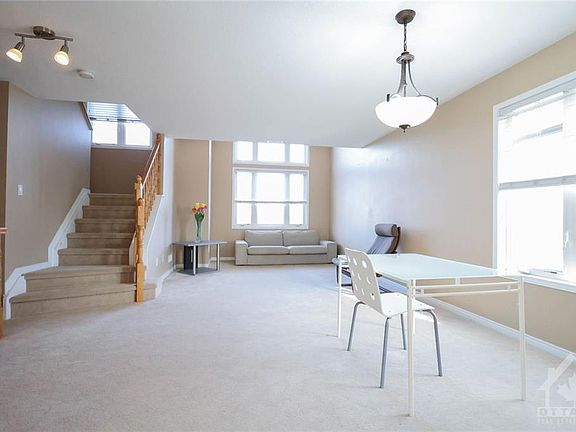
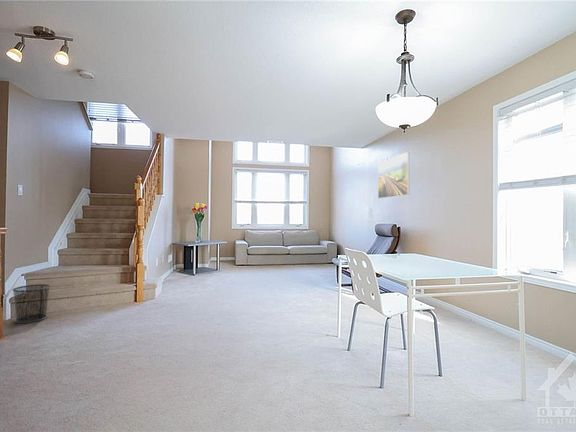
+ waste bin (32, 303)
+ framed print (392, 177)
